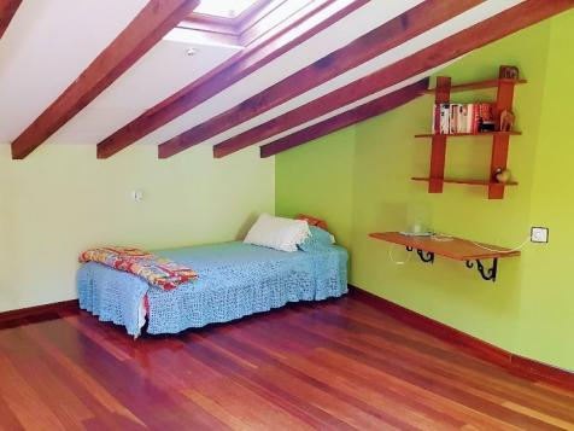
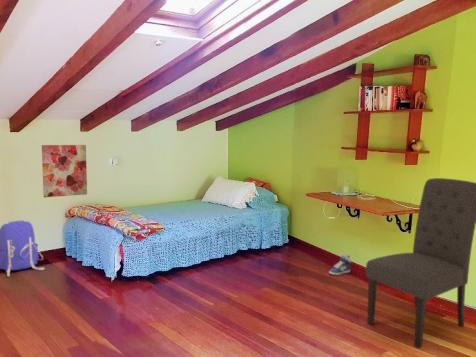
+ sneaker (340, 263)
+ wall art (65, 170)
+ chair (426, 253)
+ backpack (20, 244)
